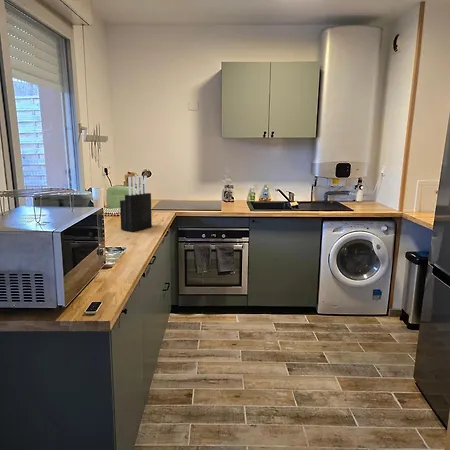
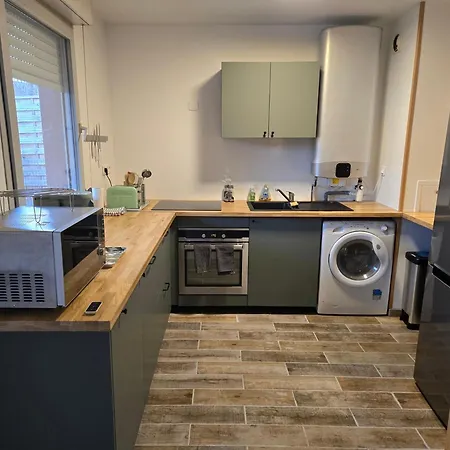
- knife block (134, 202)
